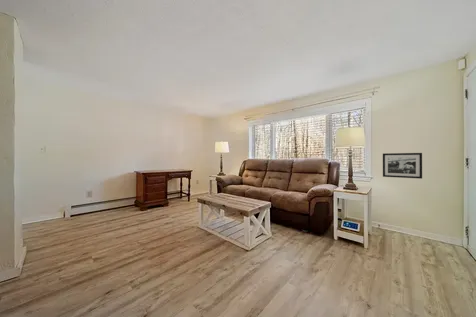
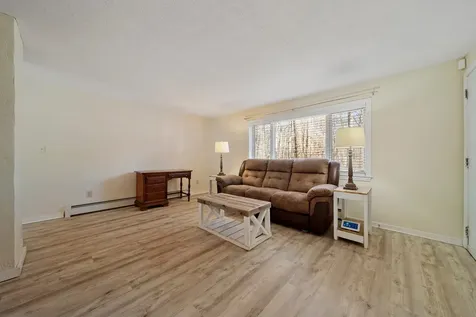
- picture frame (401, 165)
